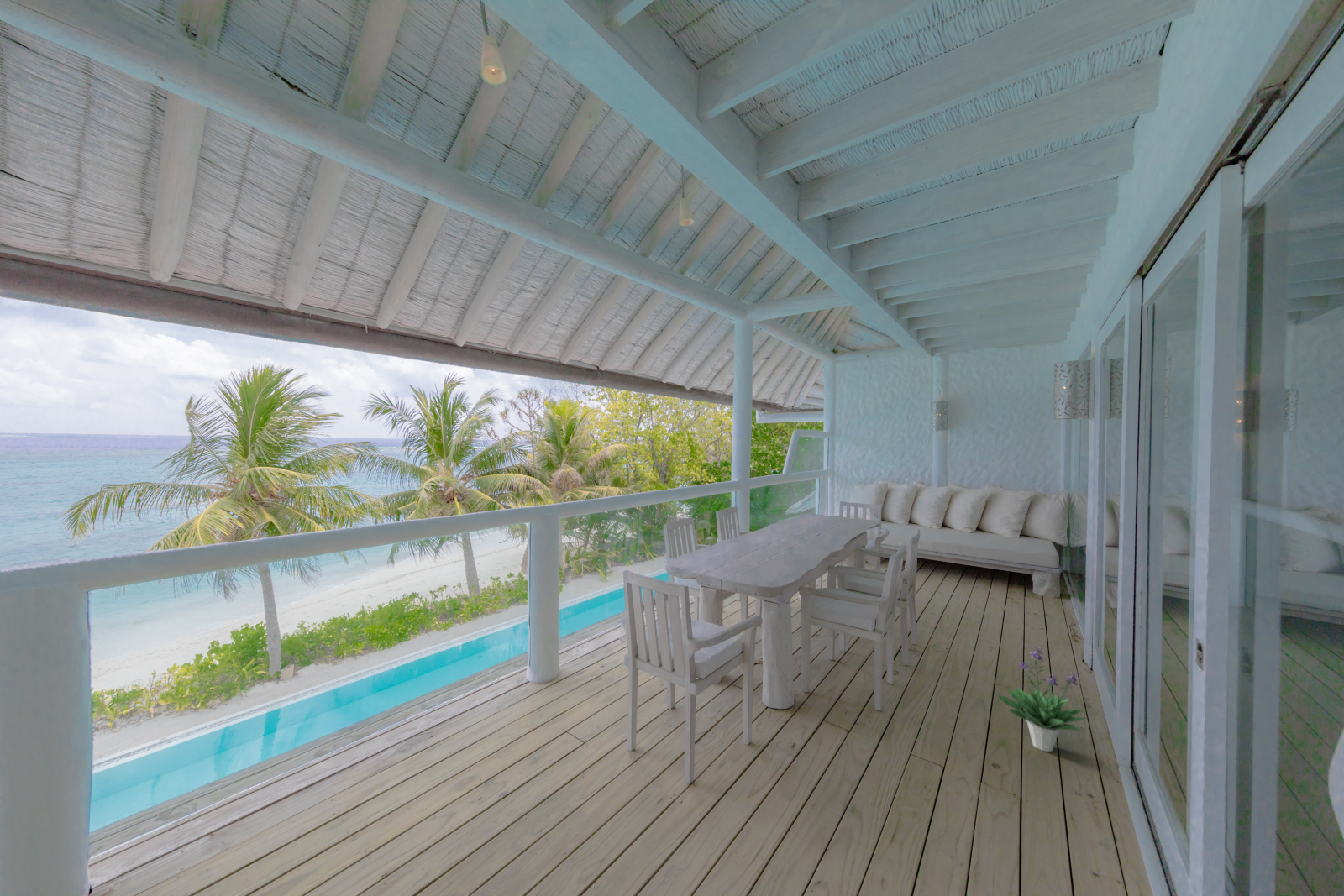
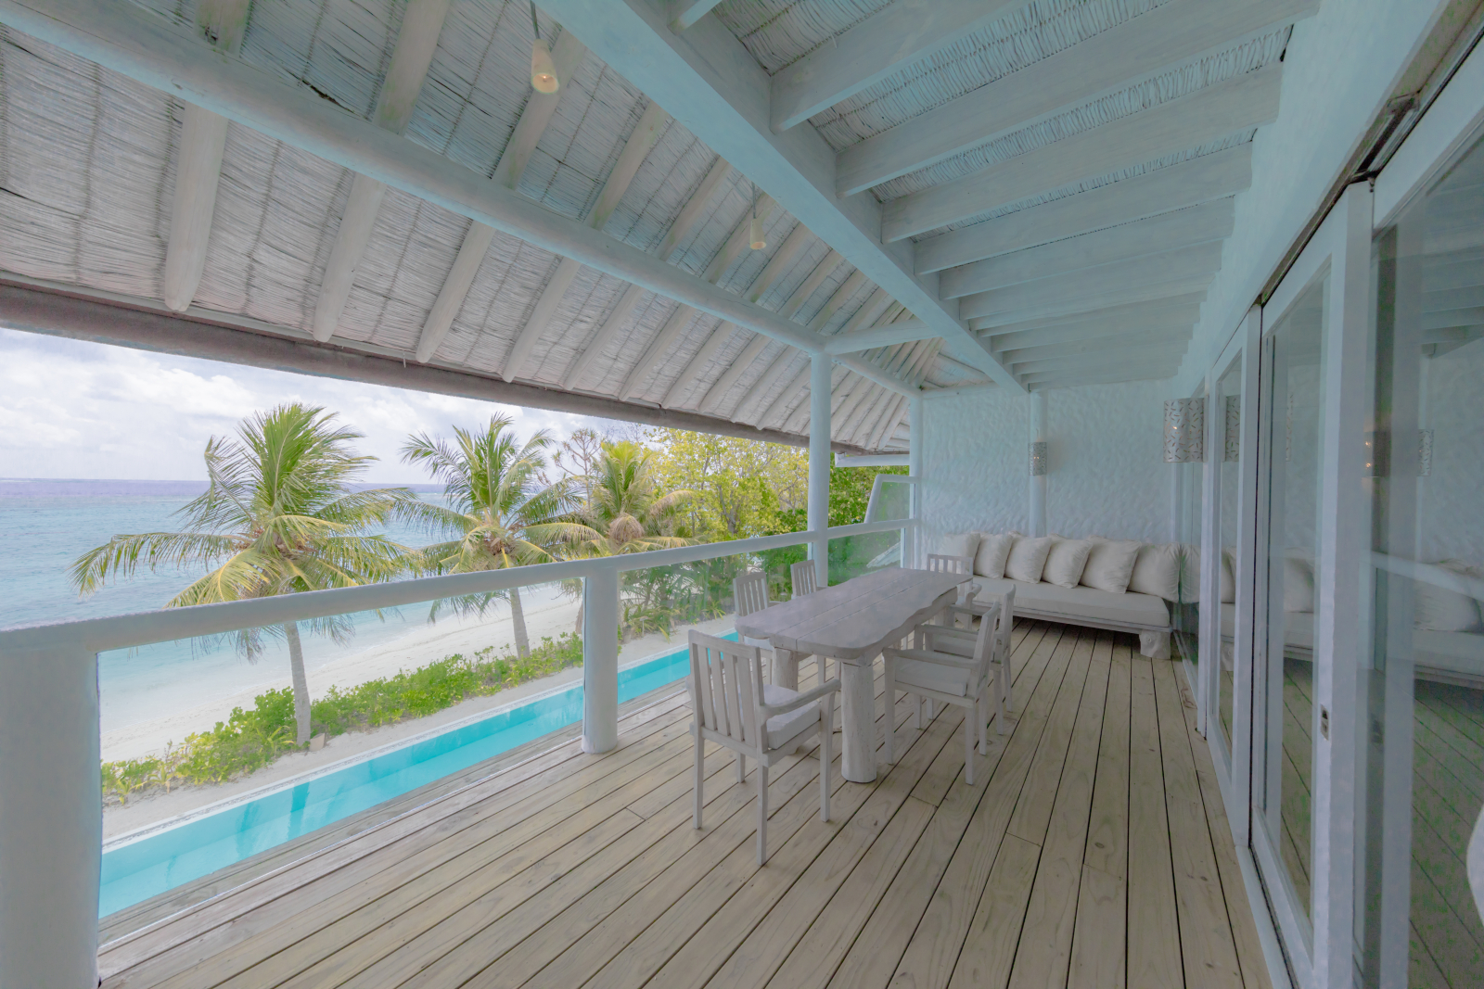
- potted plant (1044, 695)
